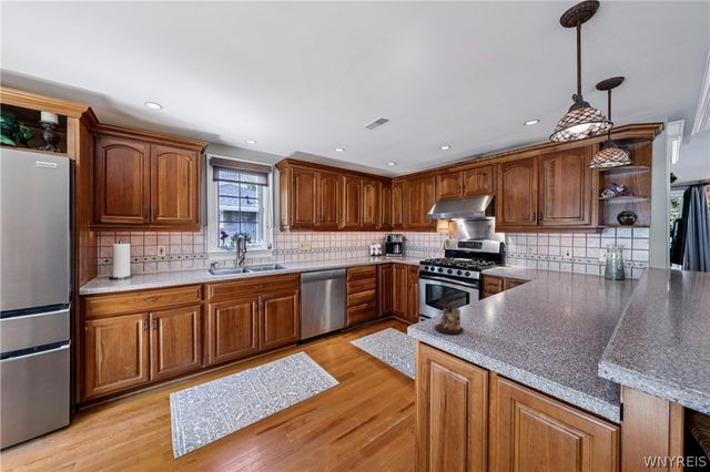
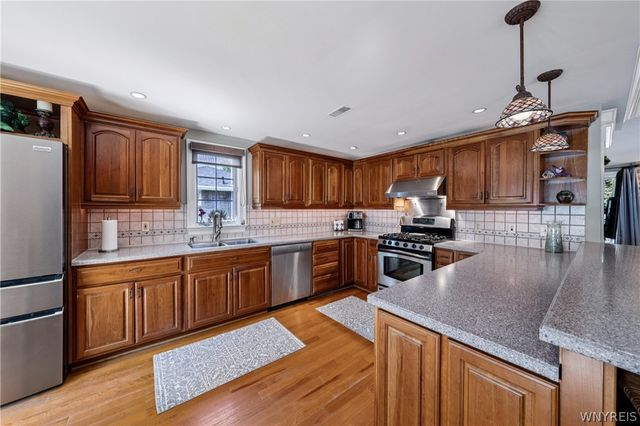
- mug (448, 318)
